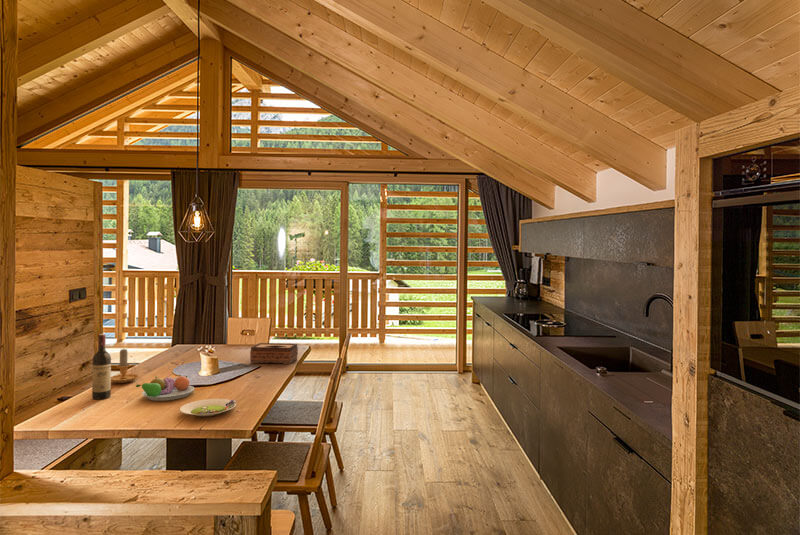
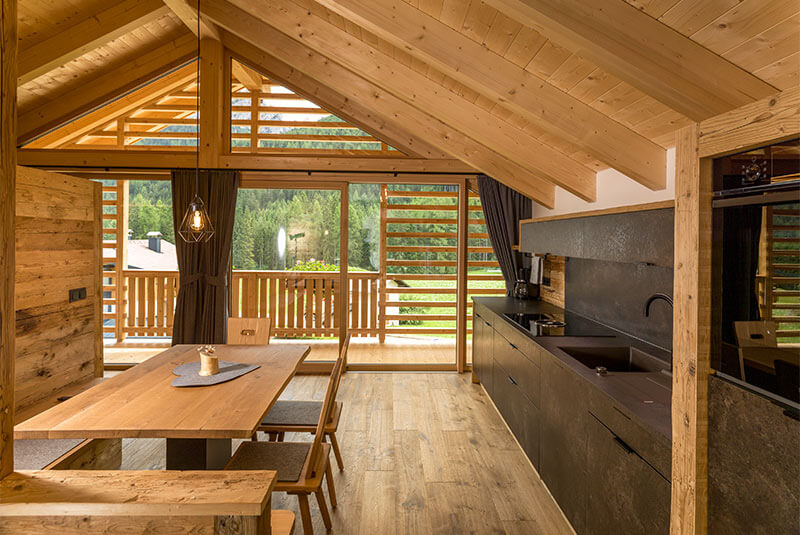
- wine bottle (101, 365)
- candle (125, 363)
- salad plate (208, 407)
- tissue box (274, 353)
- fruit bowl (166, 386)
